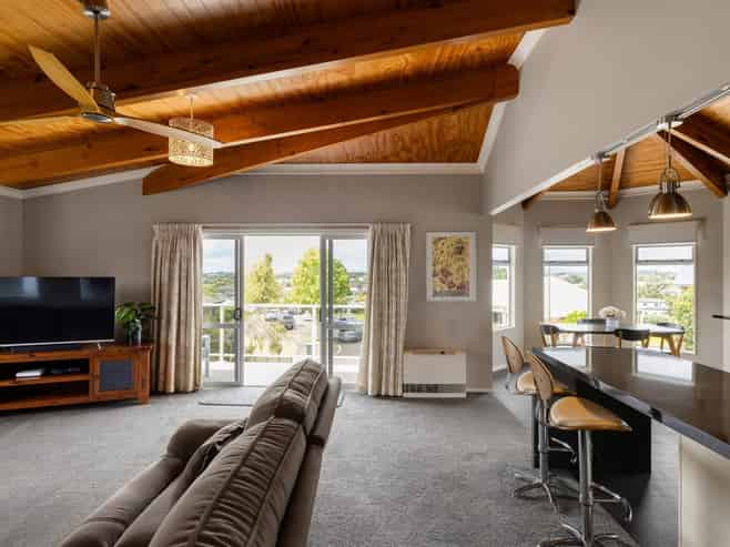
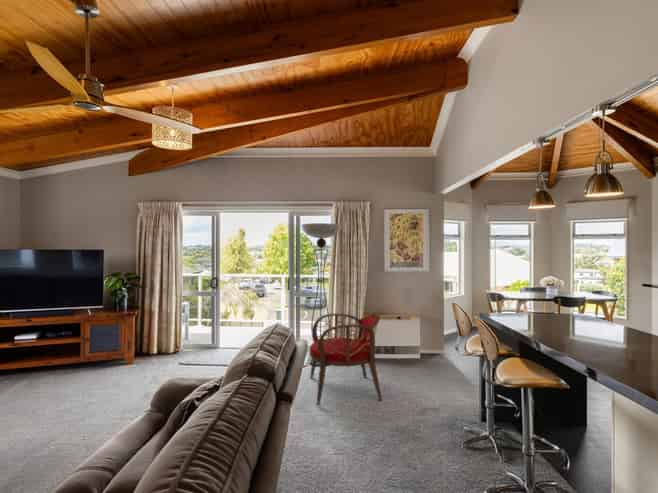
+ floor lamp (320, 293)
+ armchair (344, 352)
